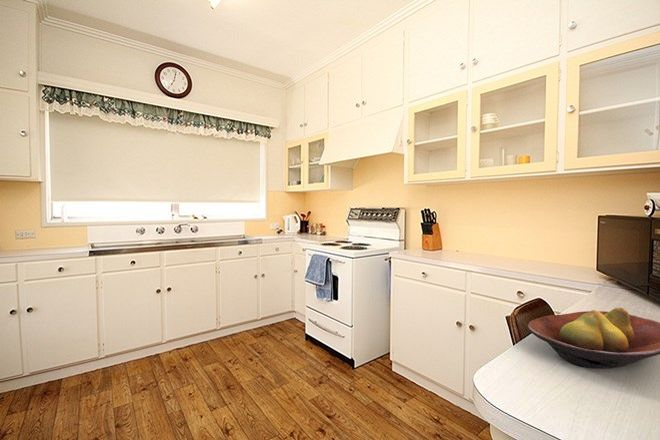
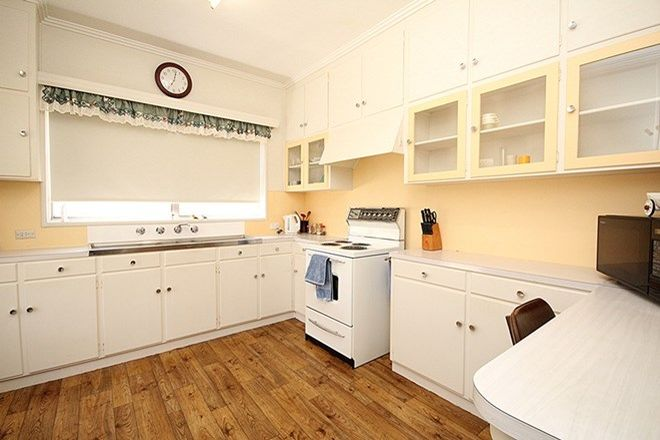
- fruit bowl (602, 330)
